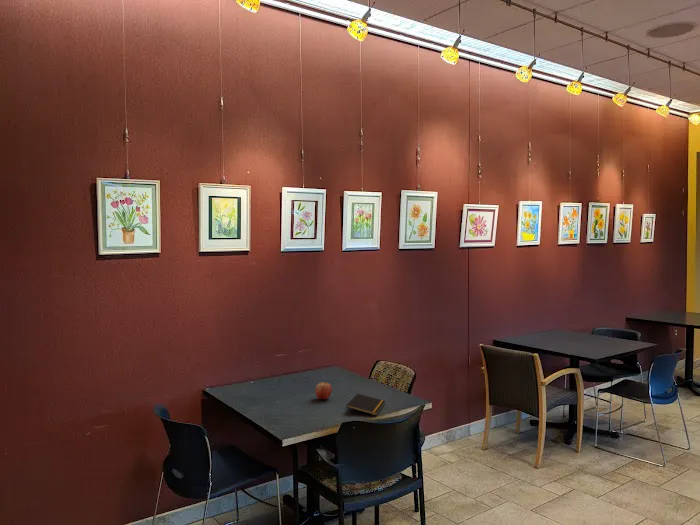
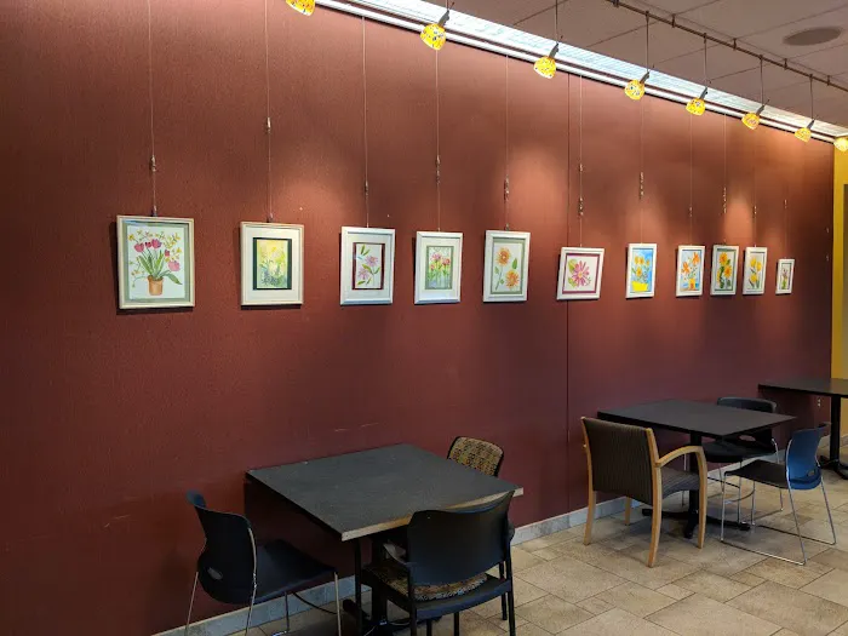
- apple (323, 390)
- notepad (366, 404)
